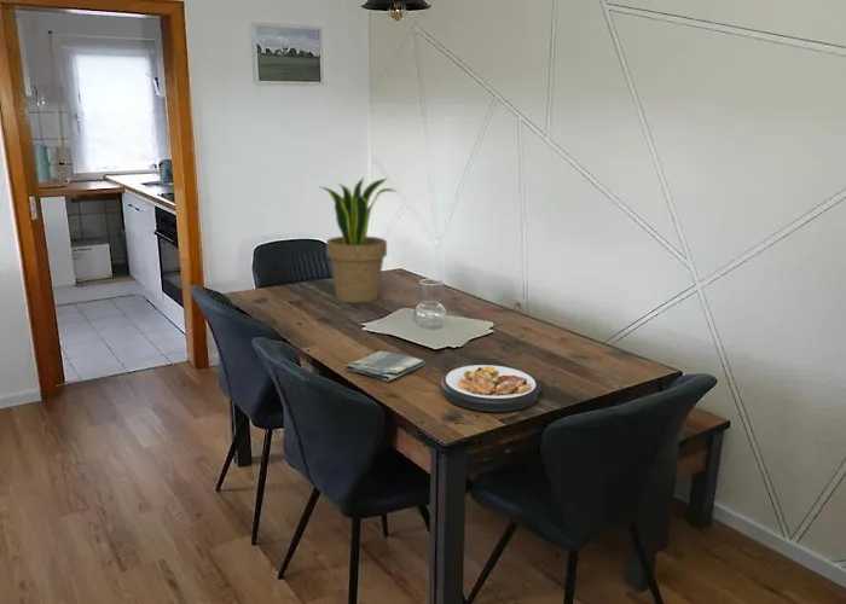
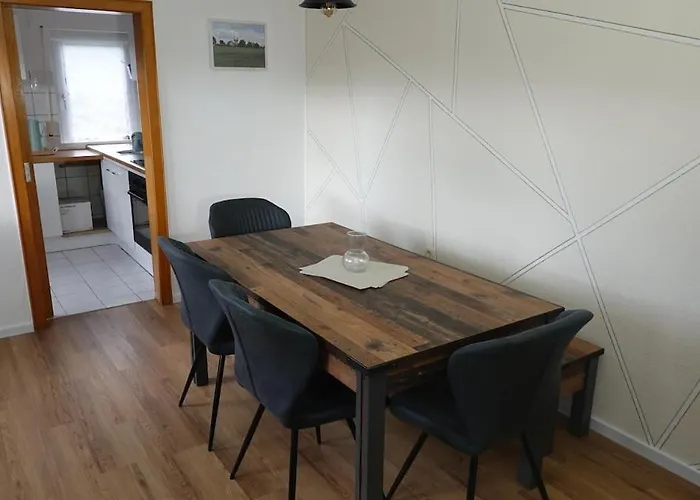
- potted plant (358, 237)
- plate (489, 382)
- dish towel (384, 362)
